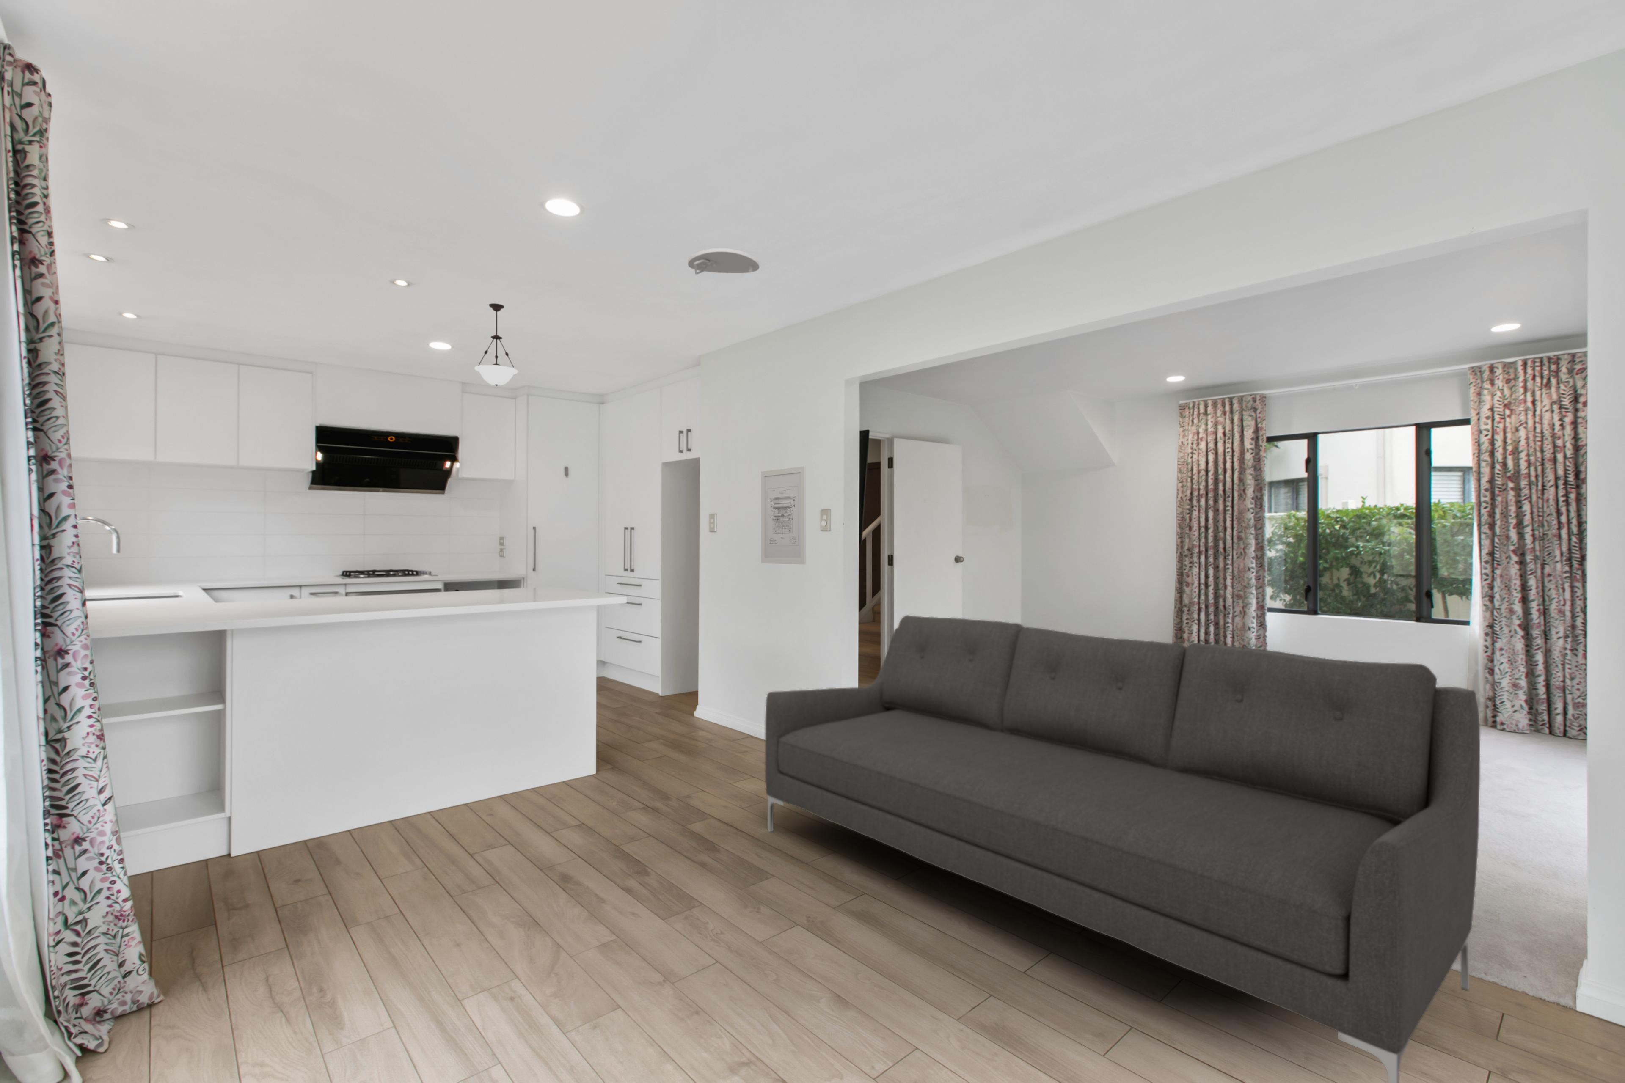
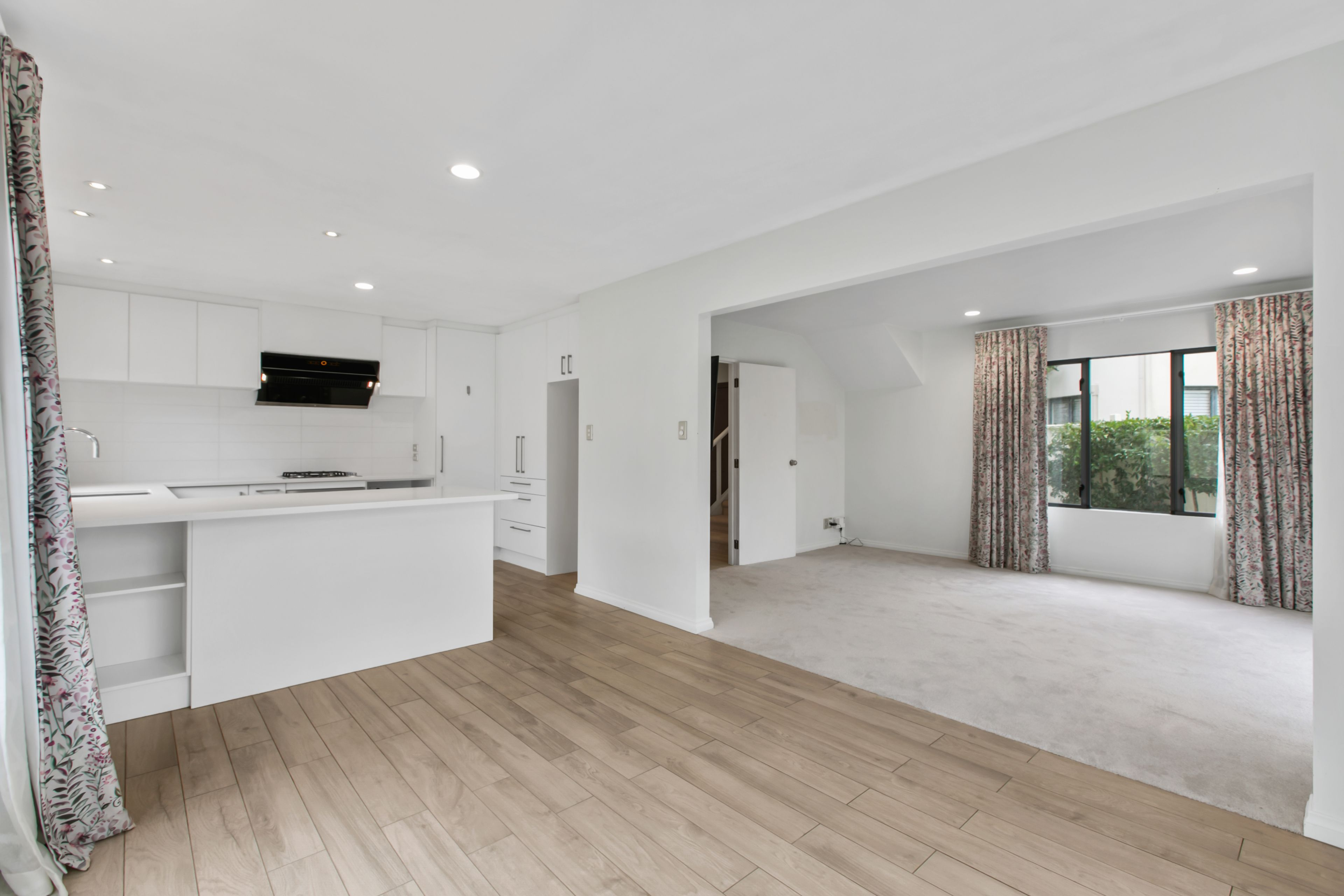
- pendant light (497, 346)
- sofa (1049, 764)
- smoke detector (723, 265)
- wall art (782, 516)
